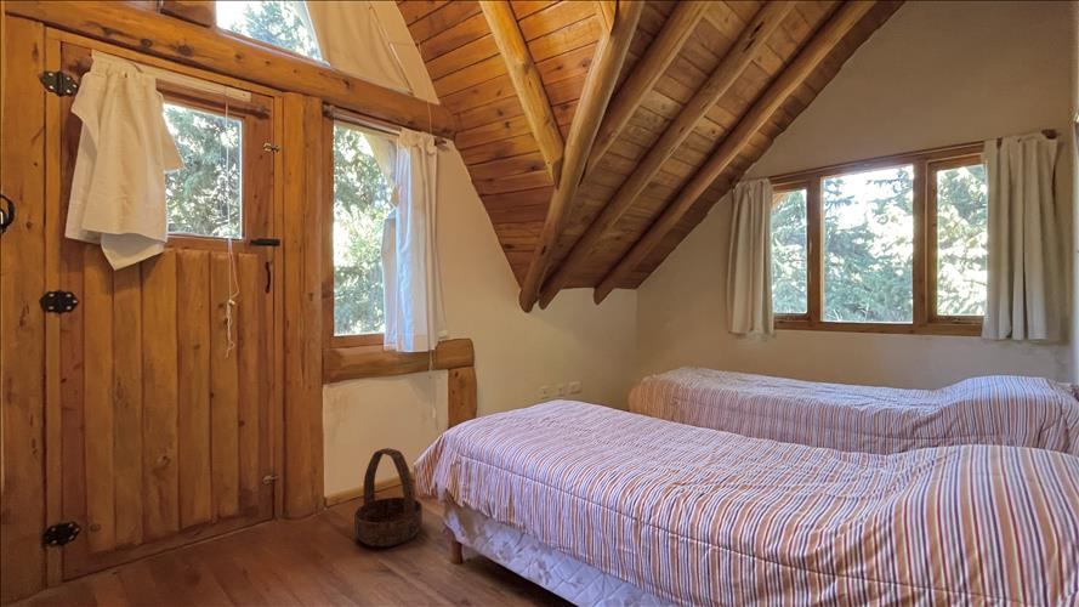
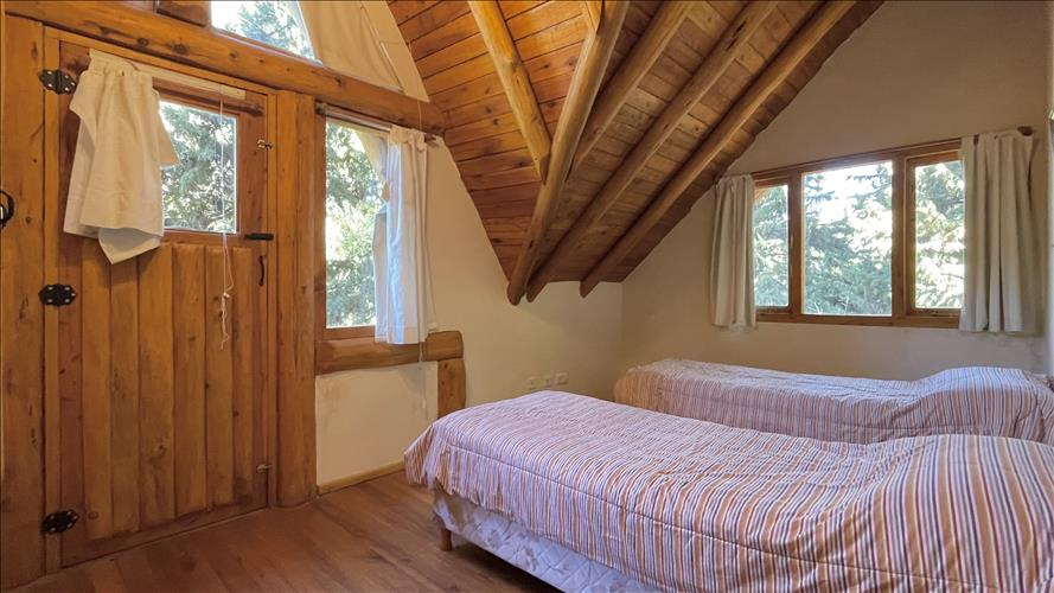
- basket (388, 498)
